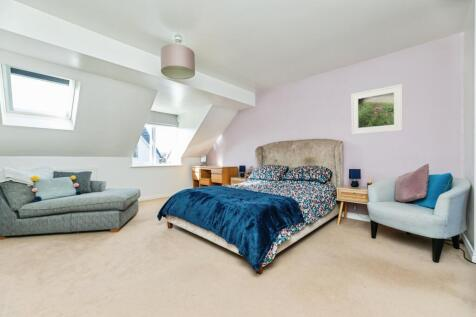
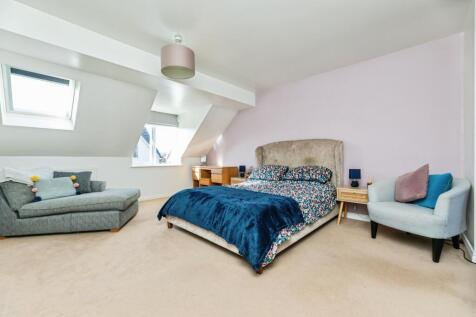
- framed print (375, 111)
